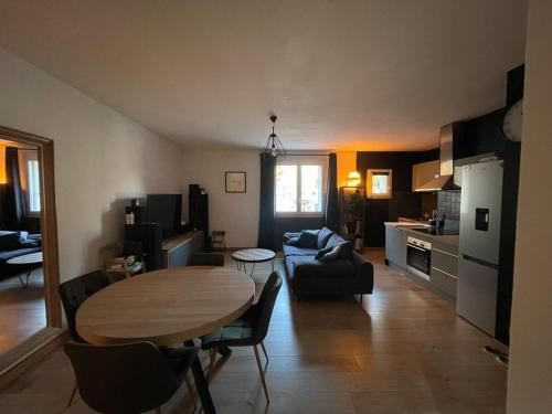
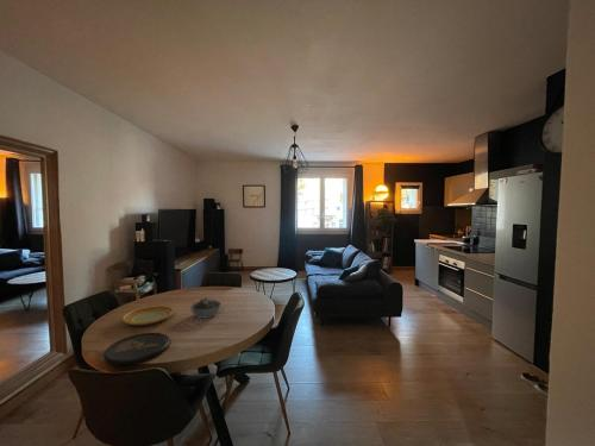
+ plate (149, 315)
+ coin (138, 347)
+ bowl (206, 306)
